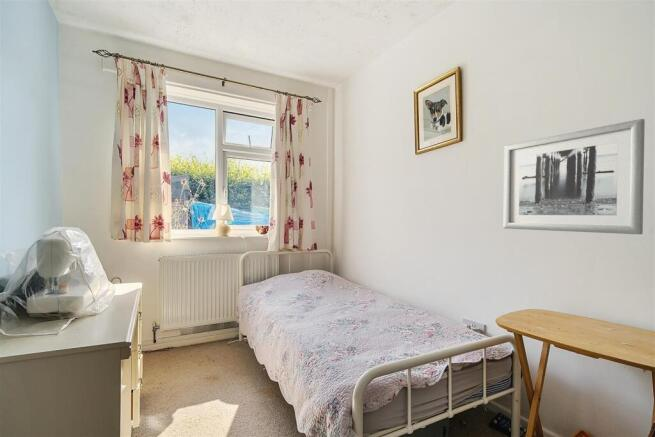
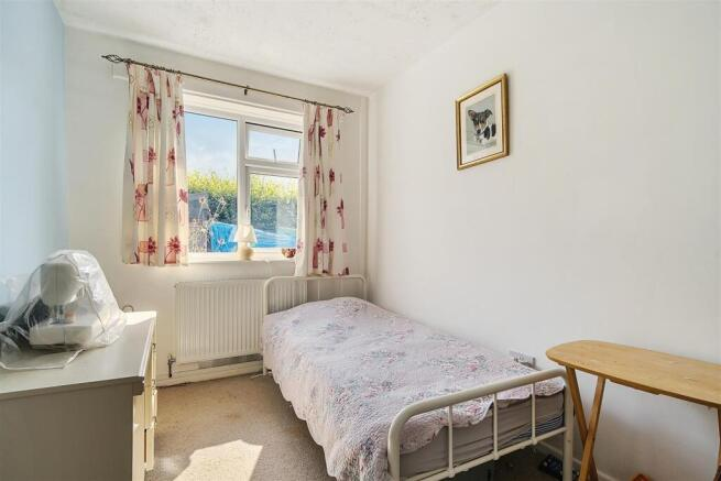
- wall art (562, 182)
